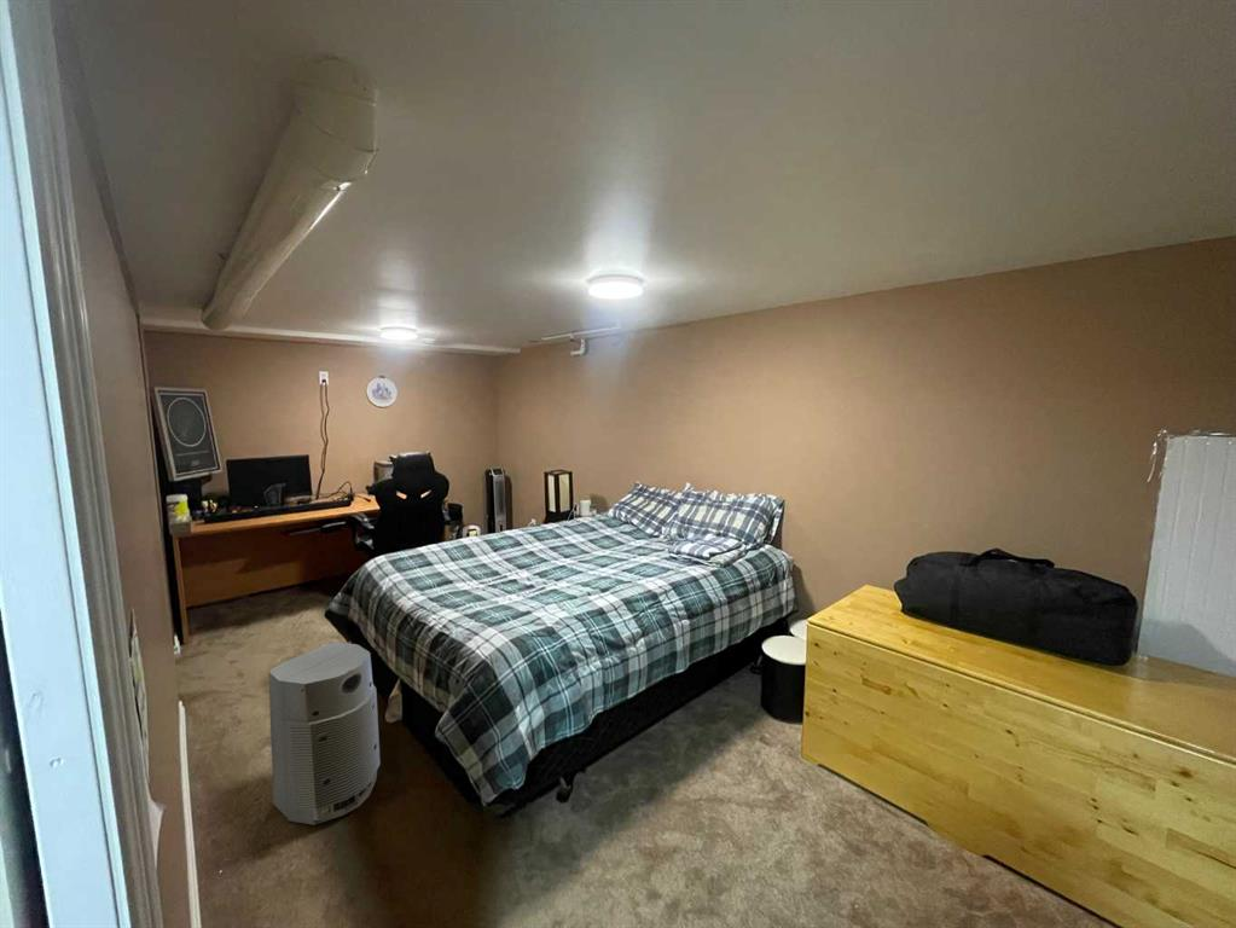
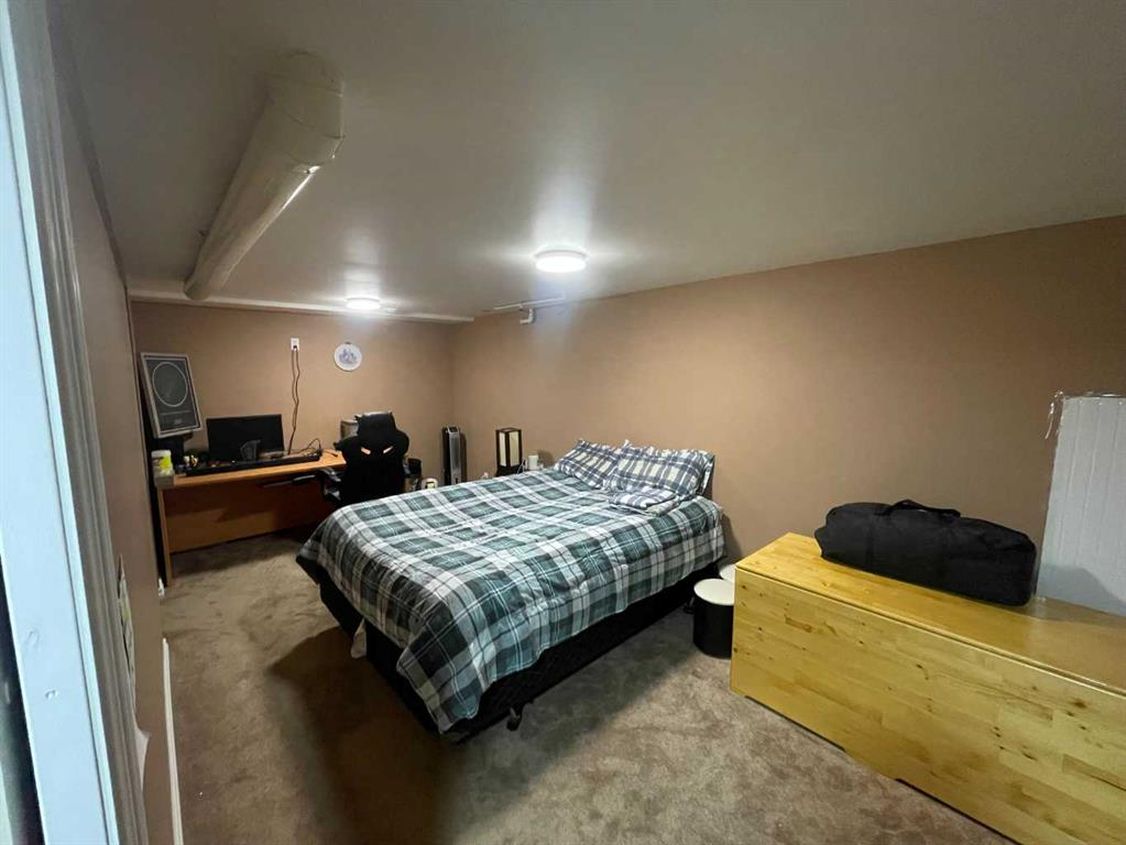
- air purifier (327, 727)
